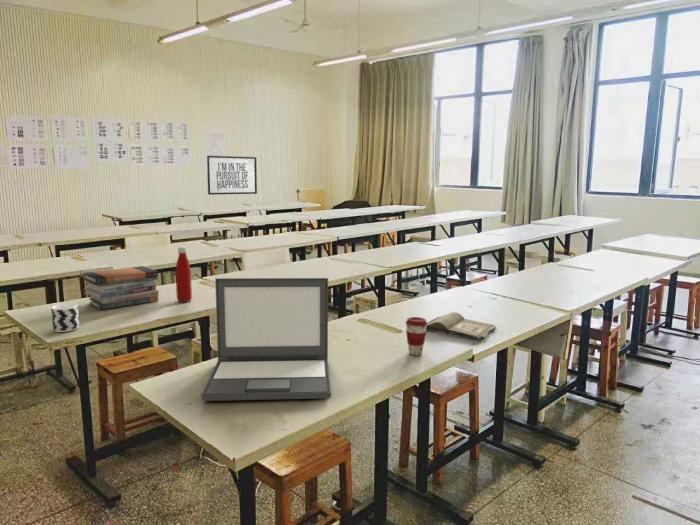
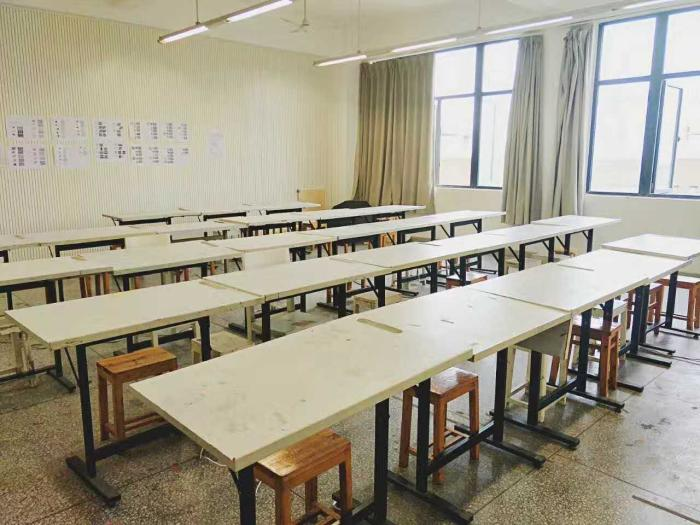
- laptop (269, 334)
- coffee cup (416, 336)
- mirror (232, 175)
- bottle (183, 274)
- book stack (121, 287)
- hardback book (458, 323)
- cup (63, 316)
